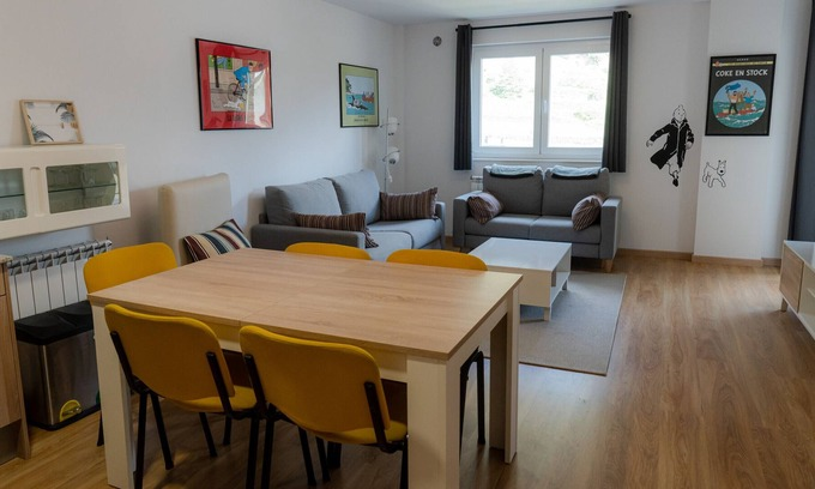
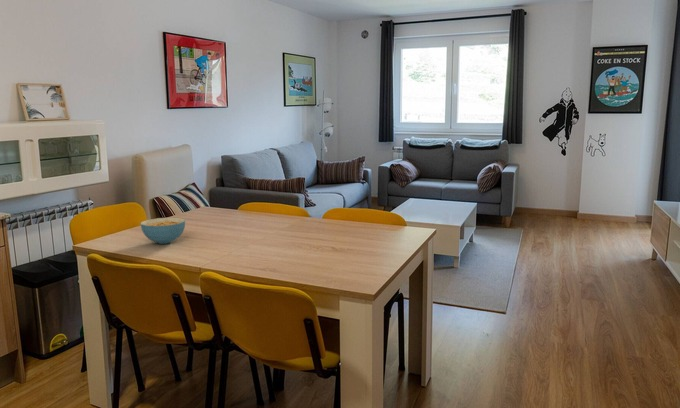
+ cereal bowl (163, 232)
